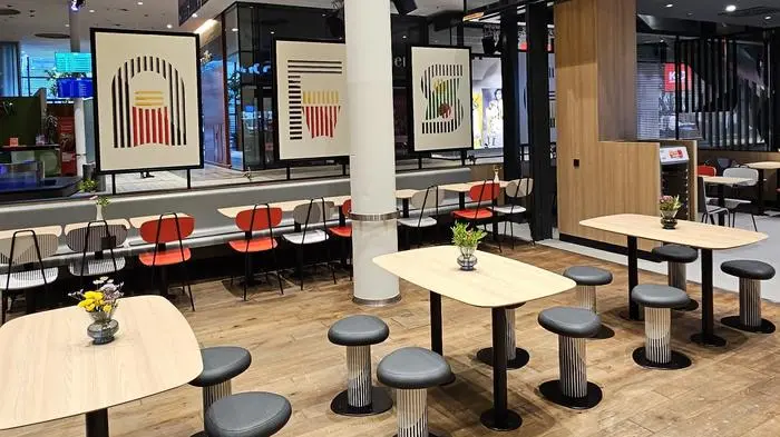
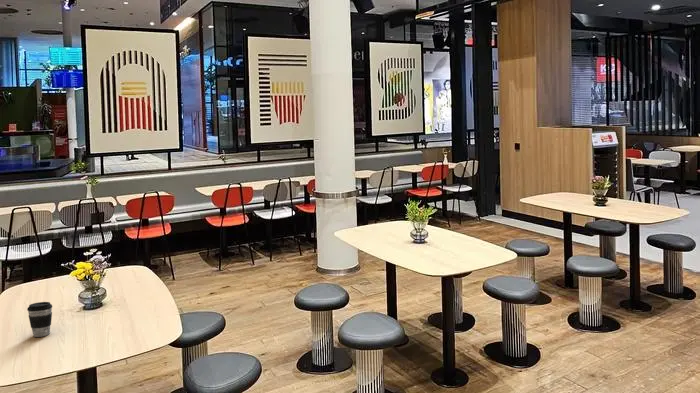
+ coffee cup (40, 319)
